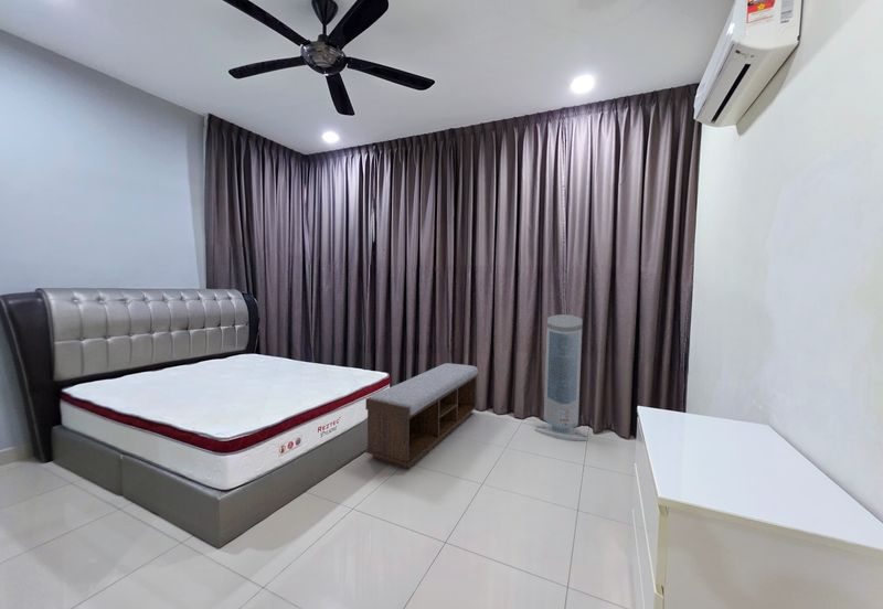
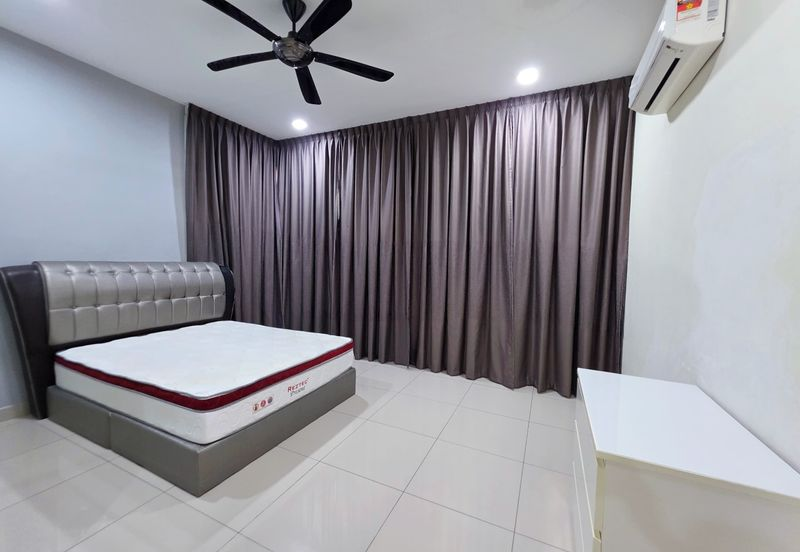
- air purifier (562, 374)
- bench (430, 405)
